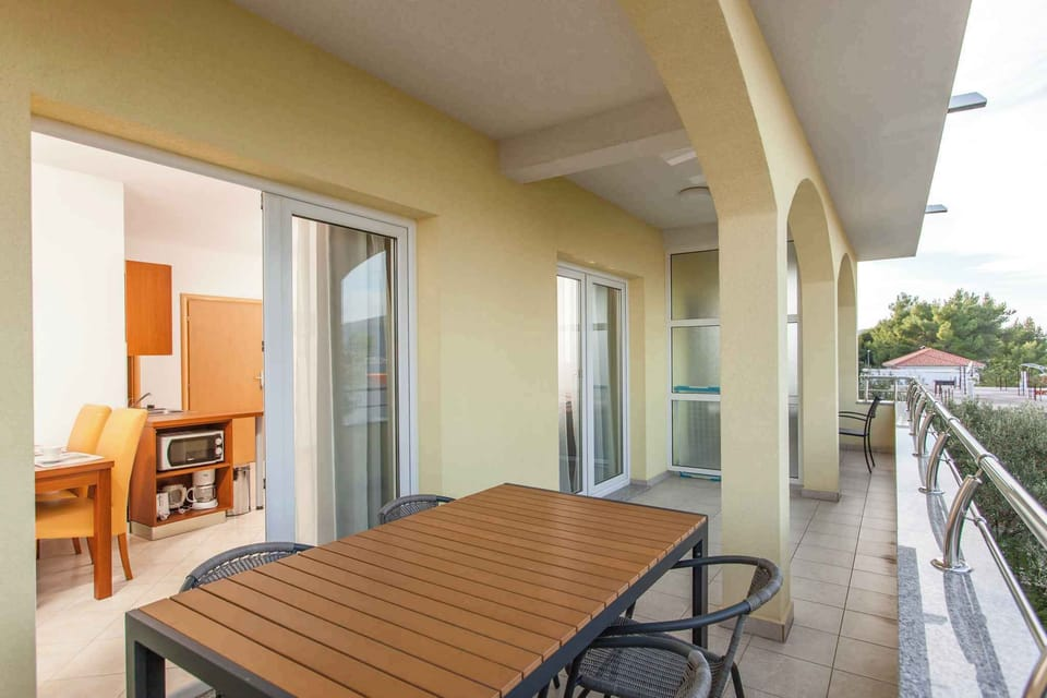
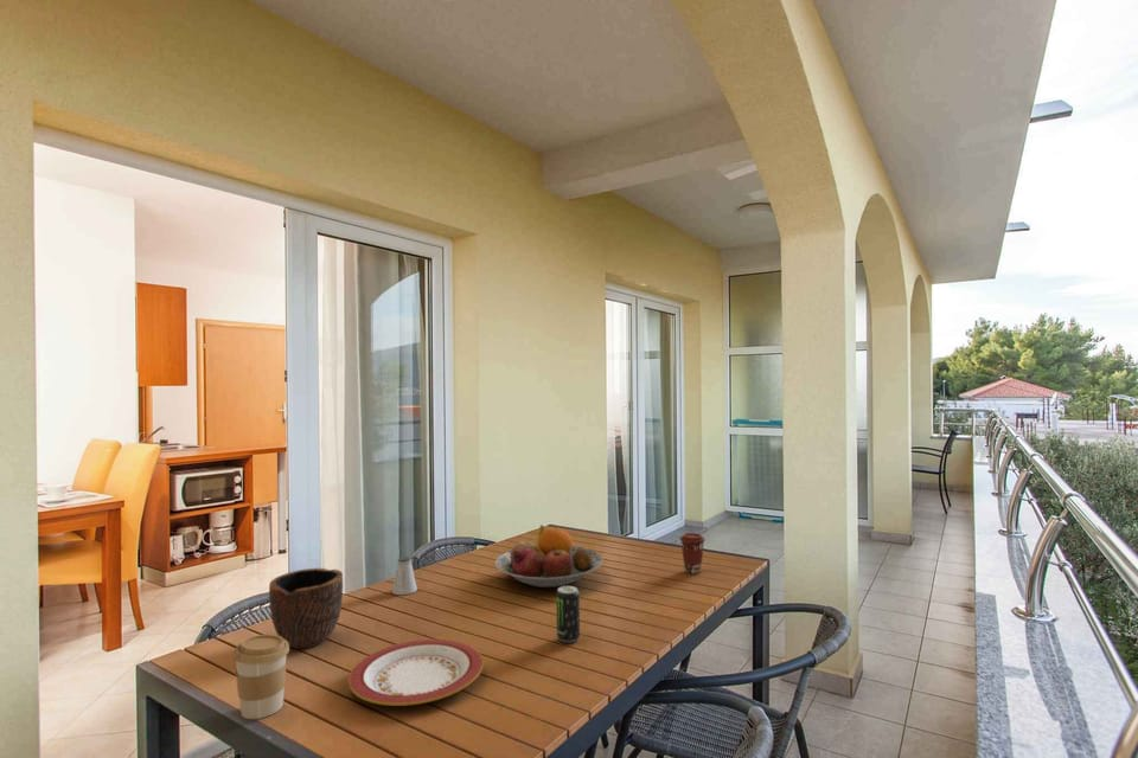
+ coffee cup (262, 674)
+ coffee cup (692, 553)
+ fruit bowl (549, 555)
+ bowl (307, 609)
+ saltshaker (404, 574)
+ plate (417, 673)
+ beverage can (568, 614)
